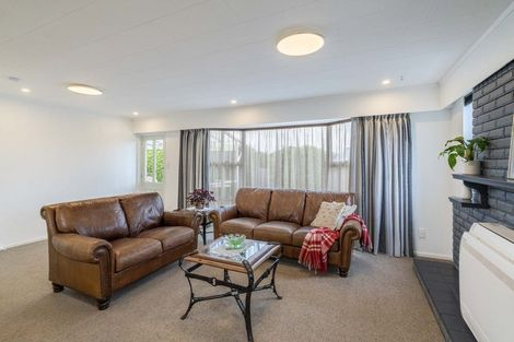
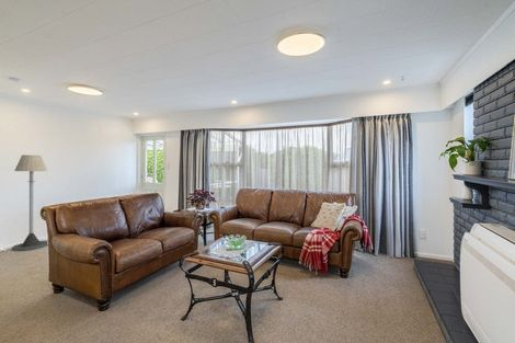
+ floor lamp (31, 201)
